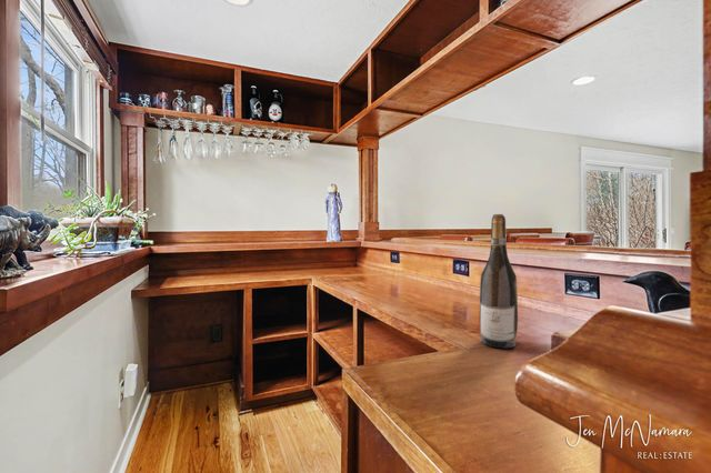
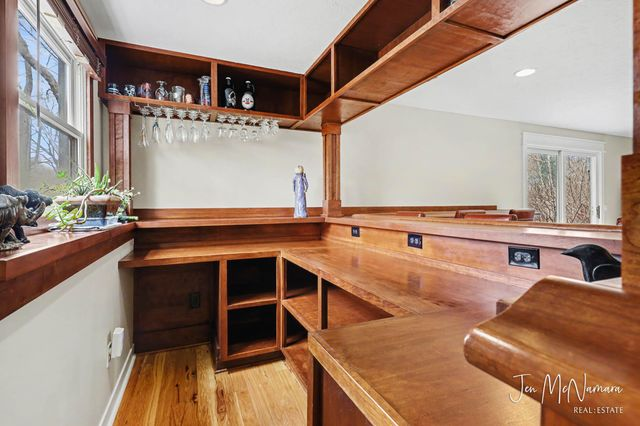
- wine bottle (498, 279)
